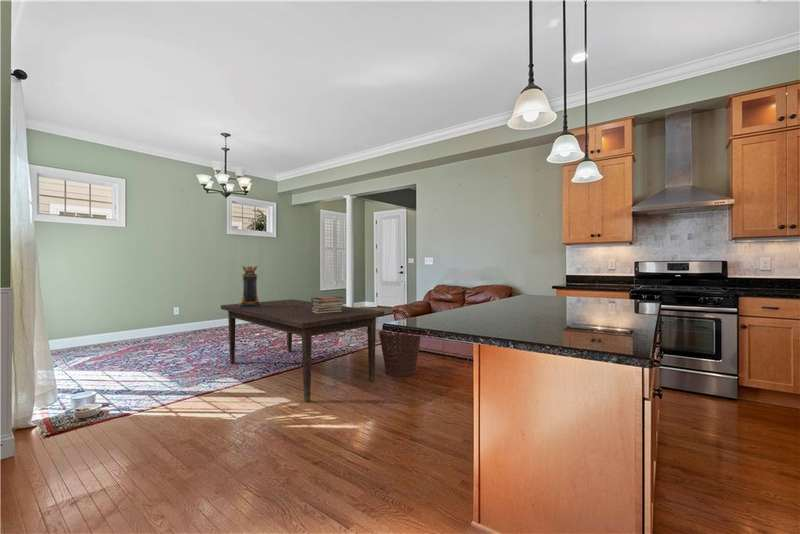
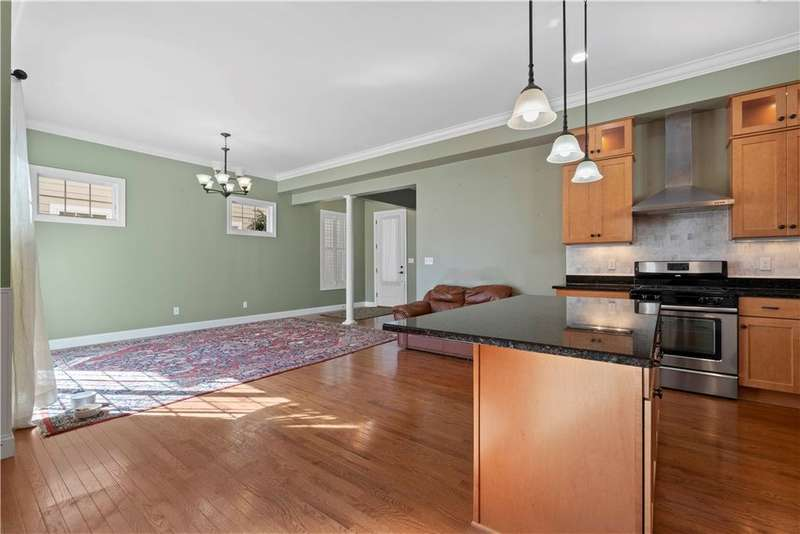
- pedestal (249, 286)
- book stack (327, 304)
- dining table (291, 339)
- basket (400, 351)
